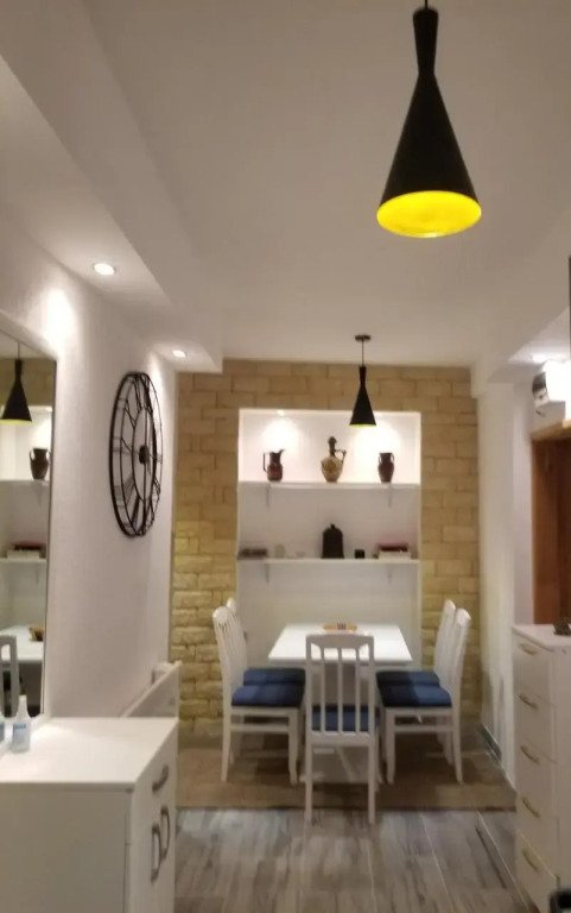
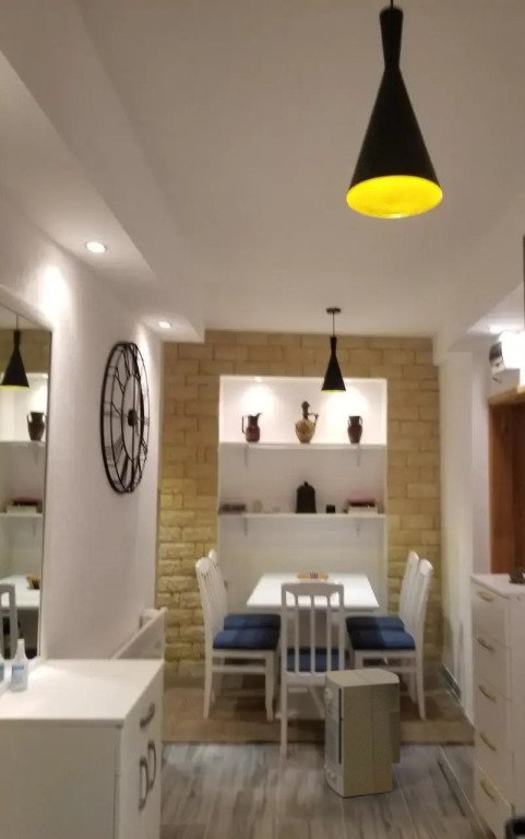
+ air purifier (361, 729)
